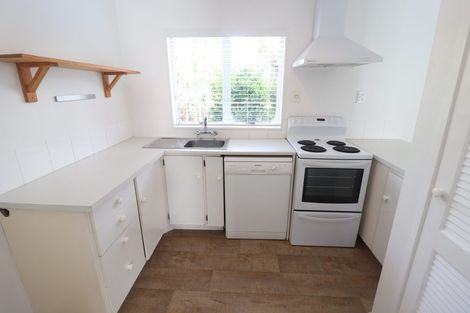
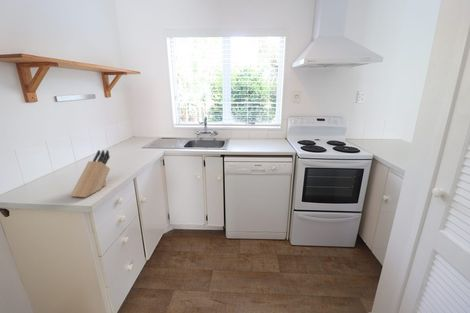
+ knife block (92, 171)
